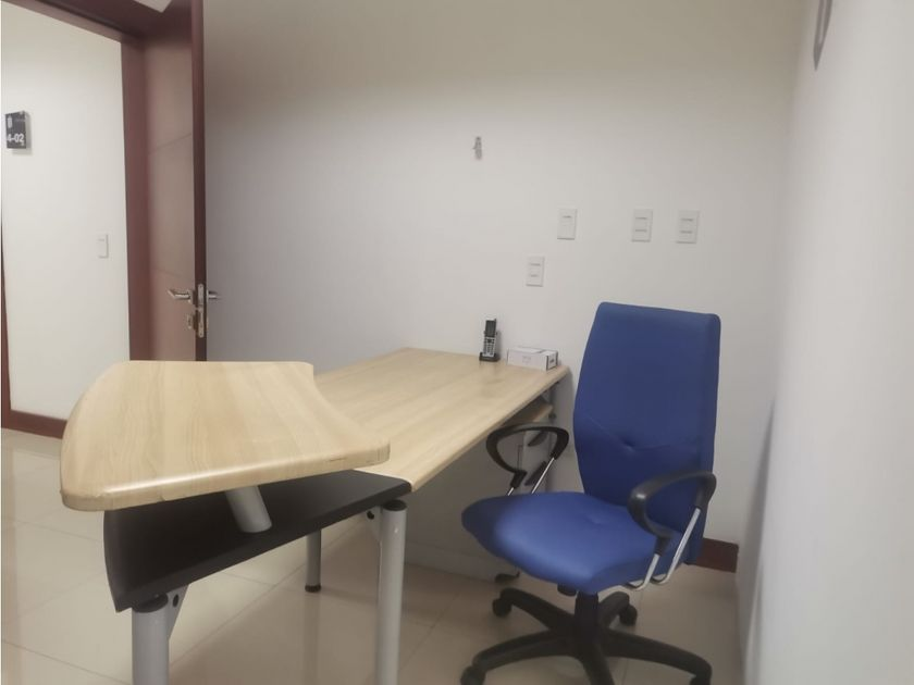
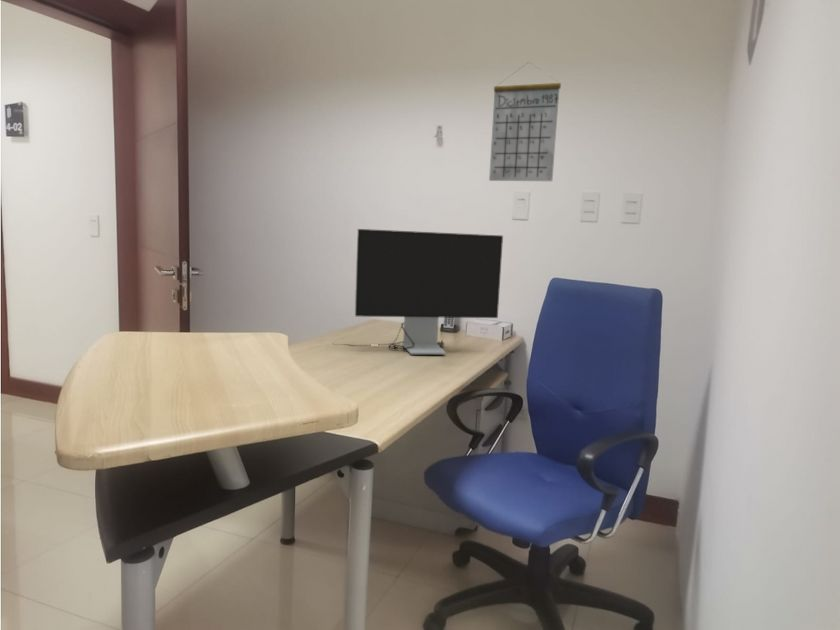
+ computer monitor (399, 290)
+ calendar (524, 121)
